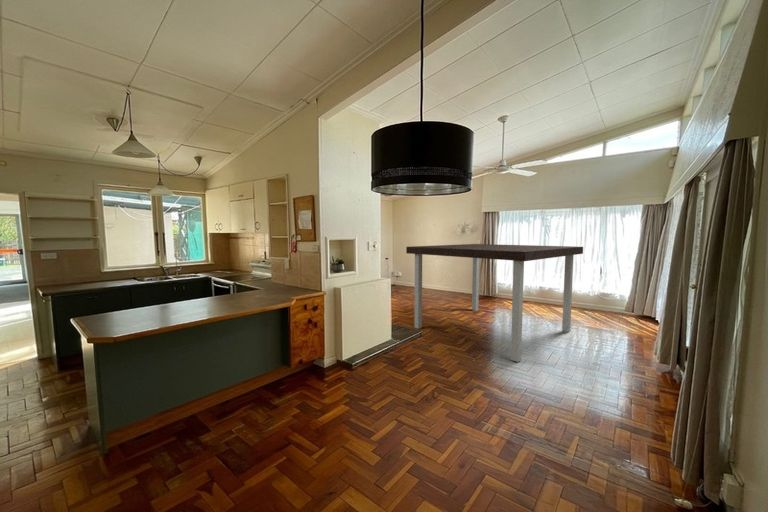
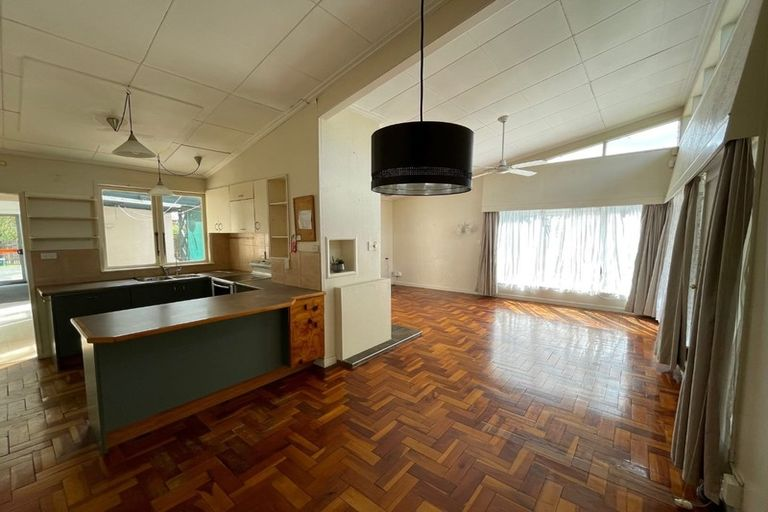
- dining table (478, 288)
